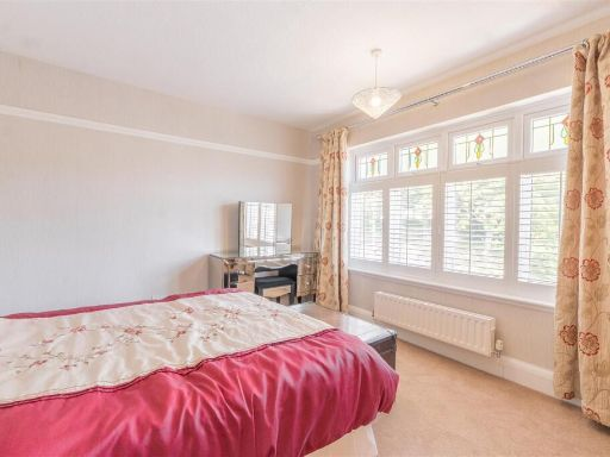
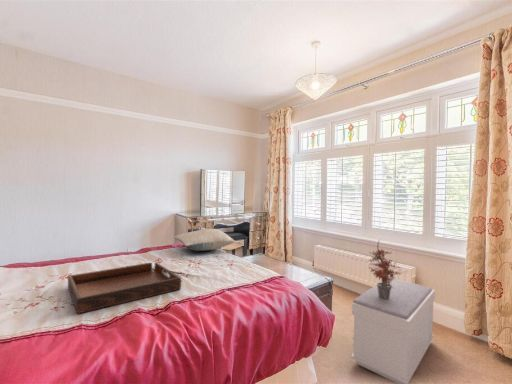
+ serving tray (124, 282)
+ bench (395, 322)
+ pillow (203, 239)
+ potted plant (383, 268)
